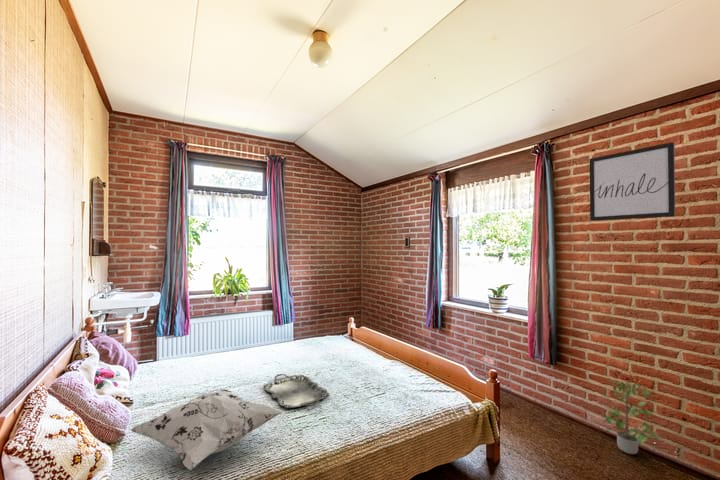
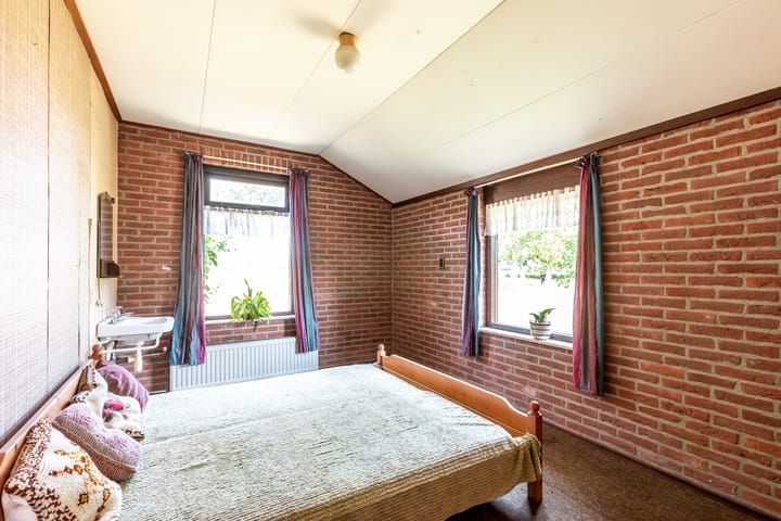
- decorative pillow (210, 420)
- potted plant (633, 414)
- wall art (628, 185)
- serving tray (295, 389)
